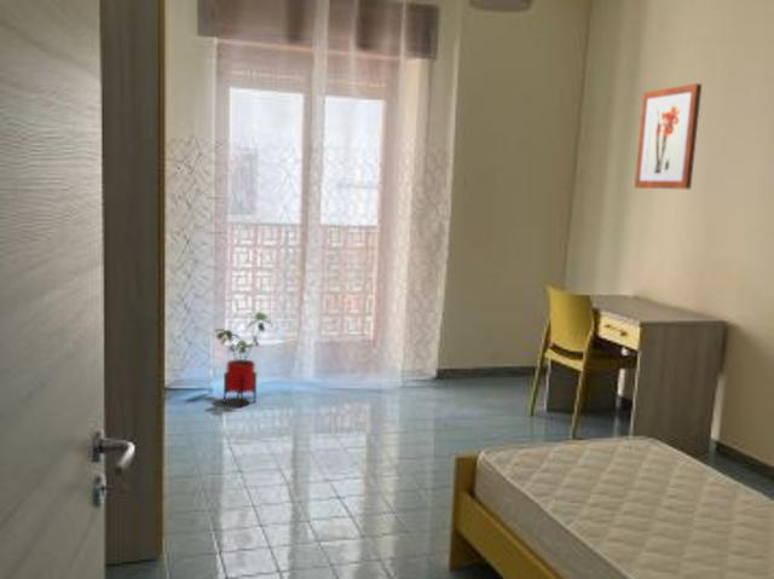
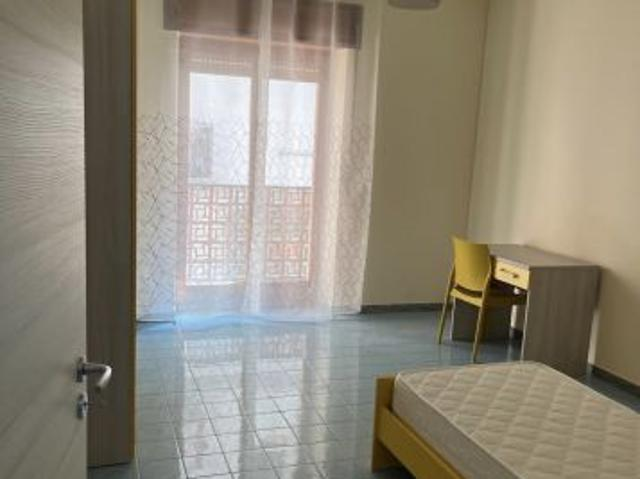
- wall art (665, 138)
- house plant (244, 358)
